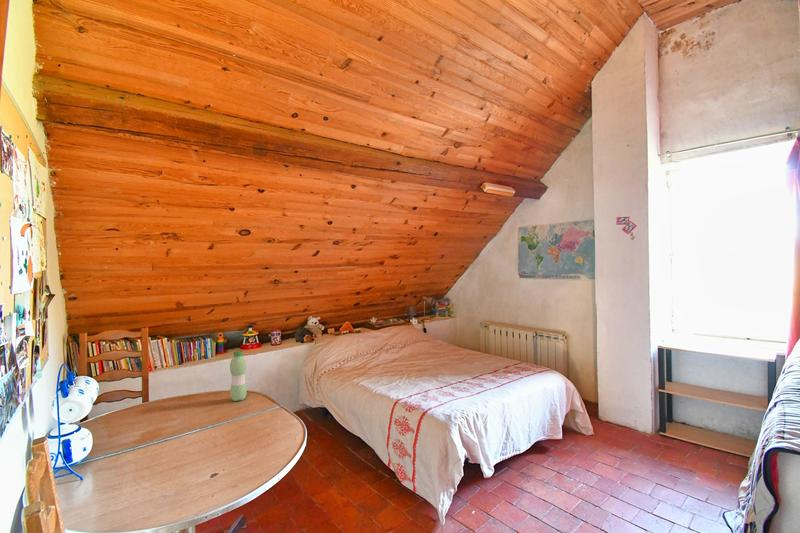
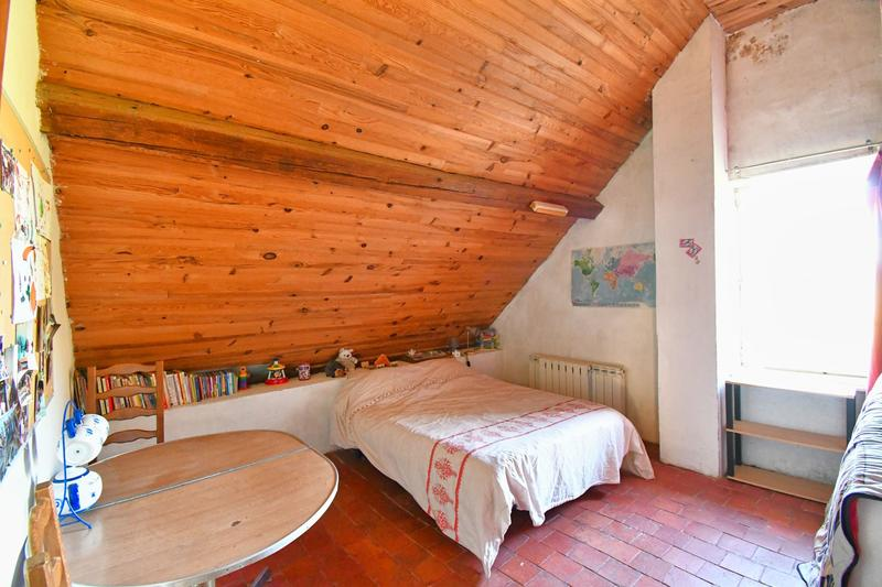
- water bottle (238, 375)
